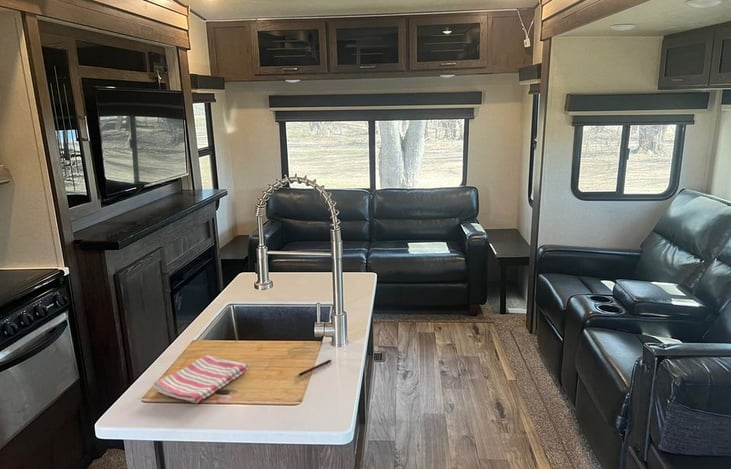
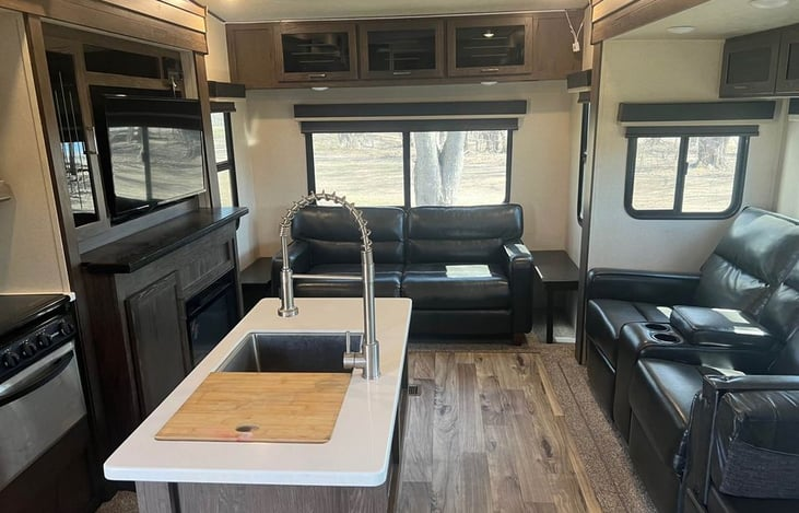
- dish towel (202, 375)
- pen (313, 368)
